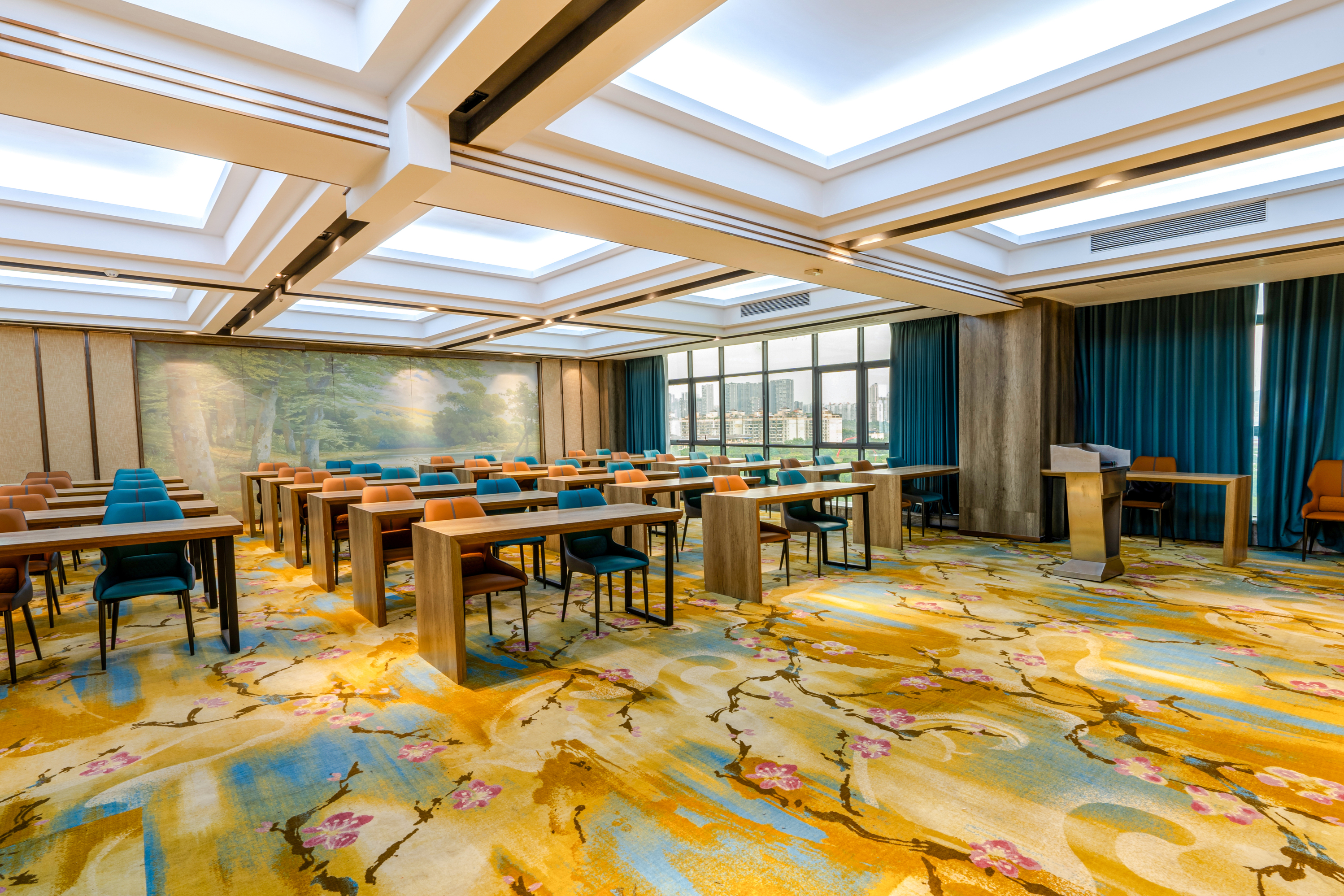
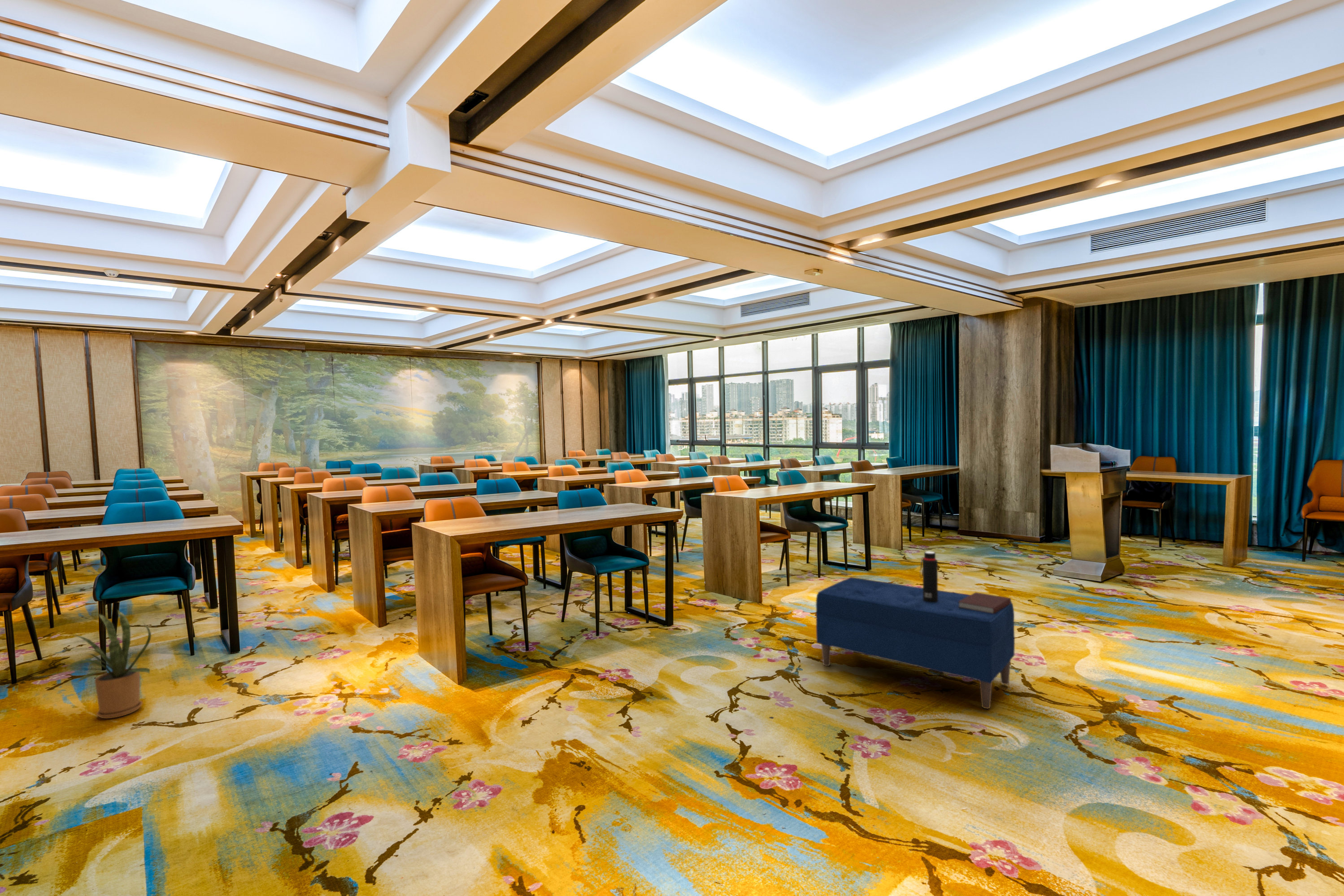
+ bench (911, 635)
+ notebook (984, 602)
+ house plant (109, 666)
+ water bottle (929, 576)
